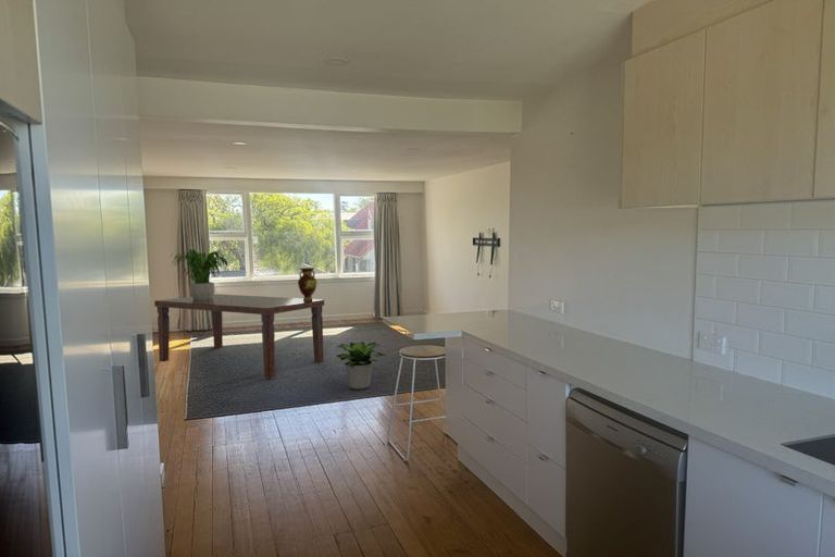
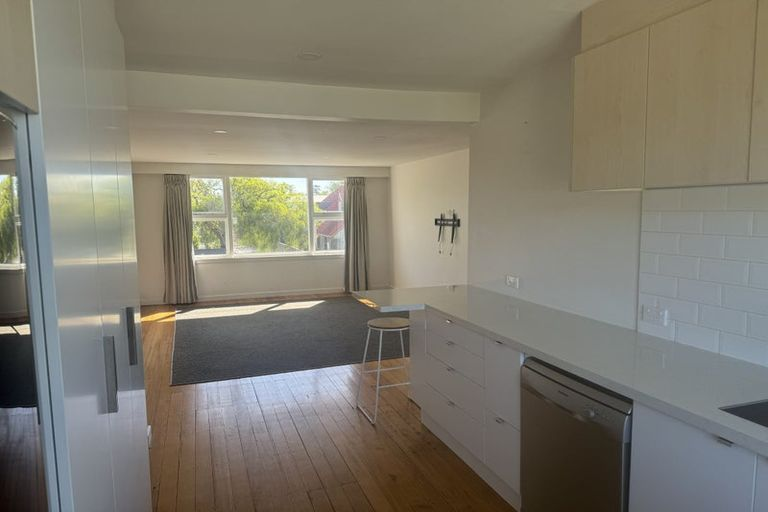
- decorative urn (307, 284)
- potted plant (362, 366)
- potted plant (202, 273)
- dining table (239, 312)
